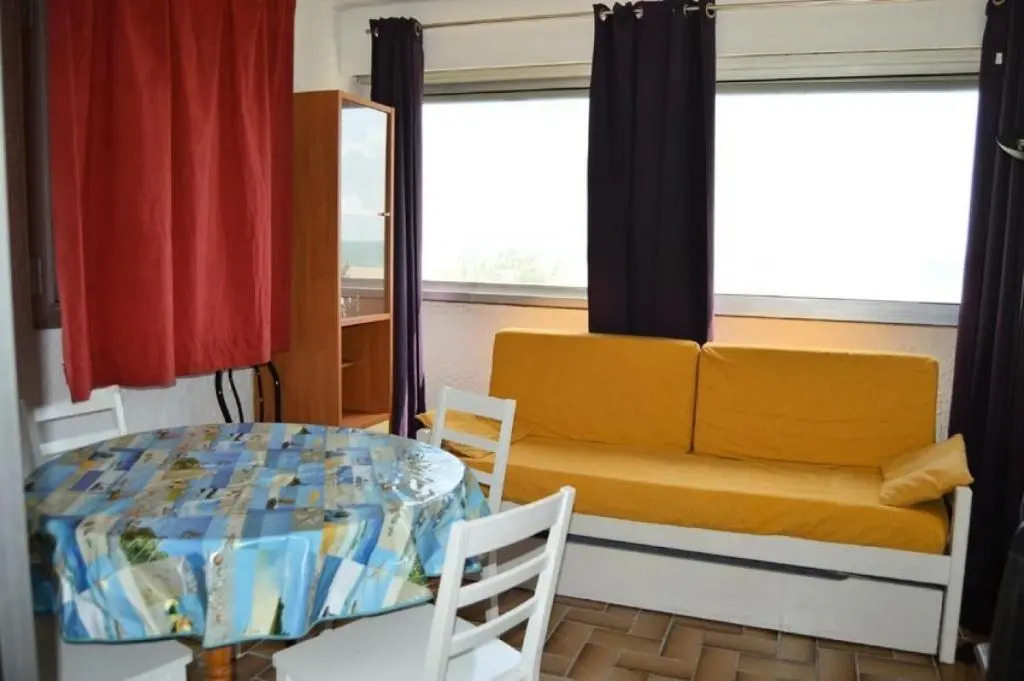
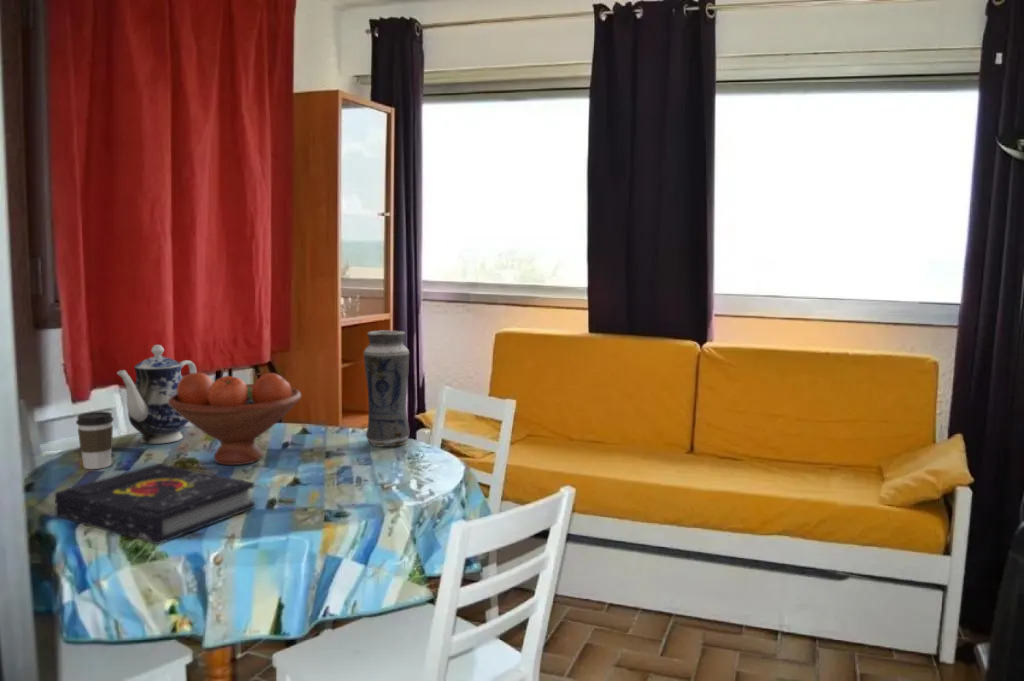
+ vase (387, 387)
+ book (157, 499)
+ coffee cup (96, 440)
+ teapot (159, 392)
+ fruit bowl (237, 415)
